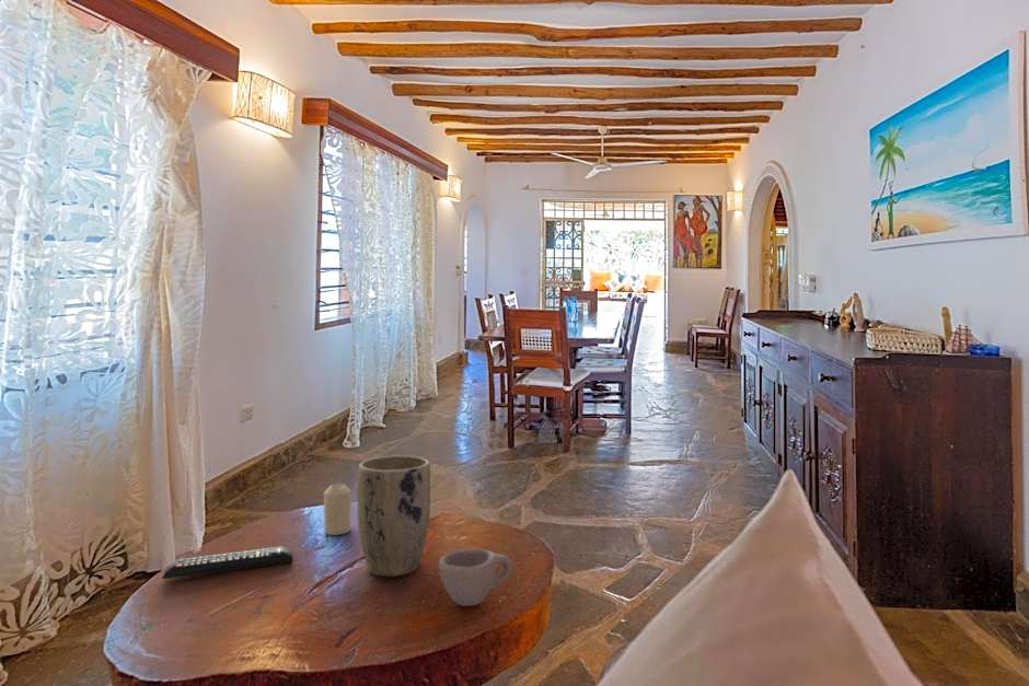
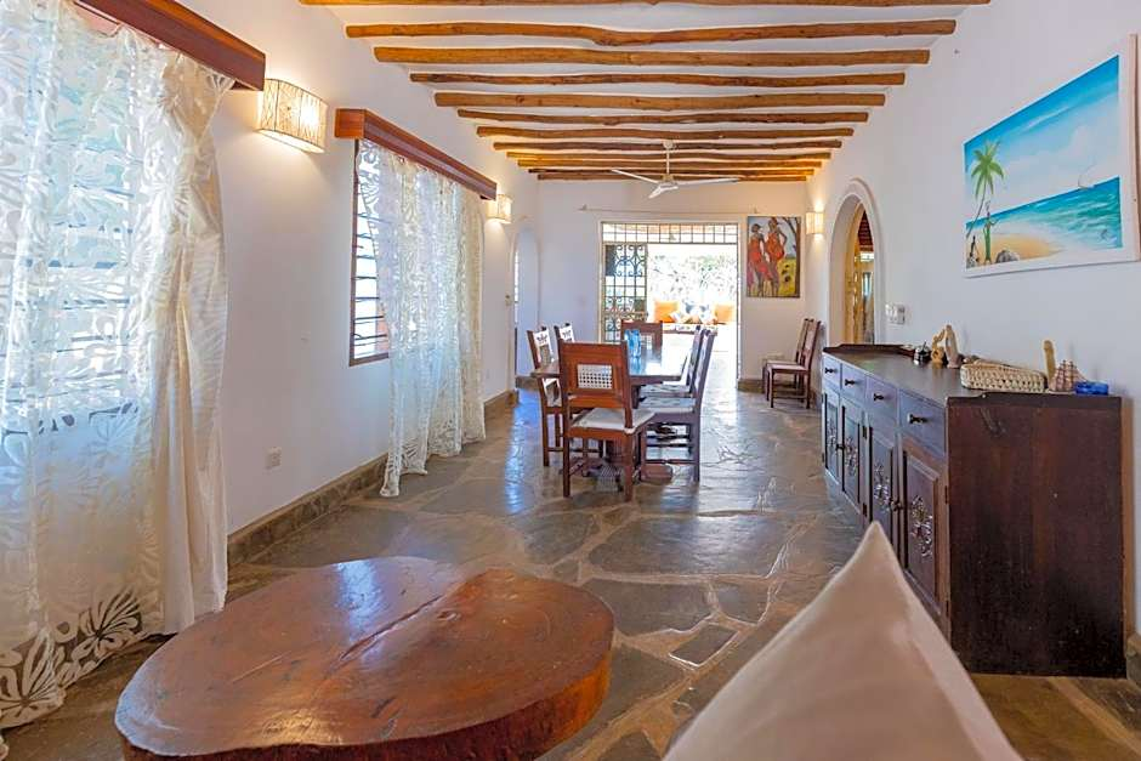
- cup (475, 577)
- plant pot (394, 514)
- remote control (230, 562)
- candle (337, 508)
